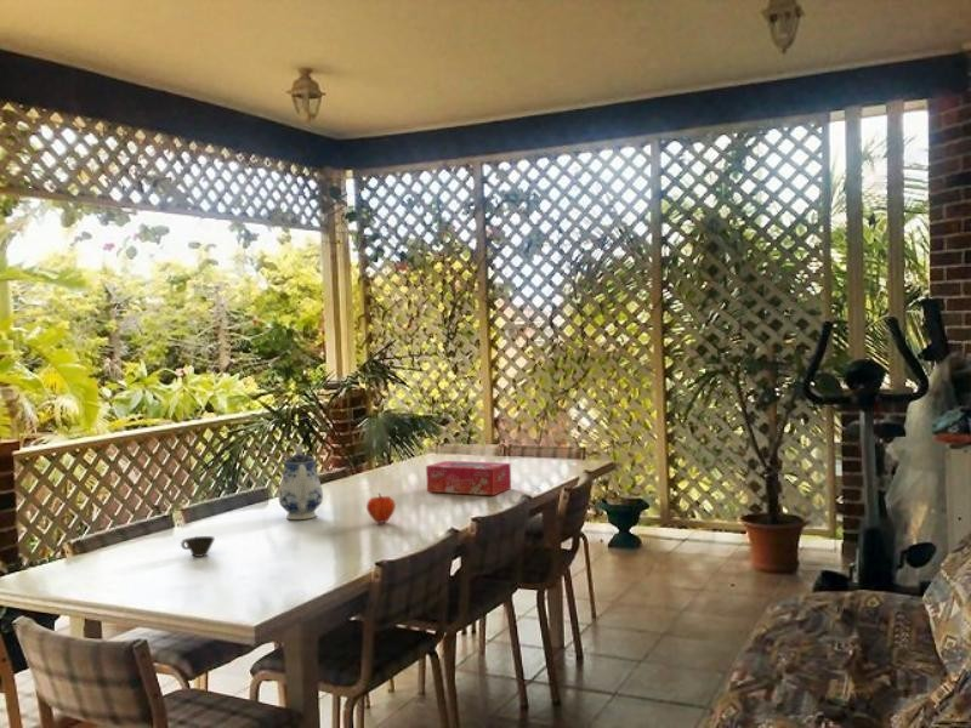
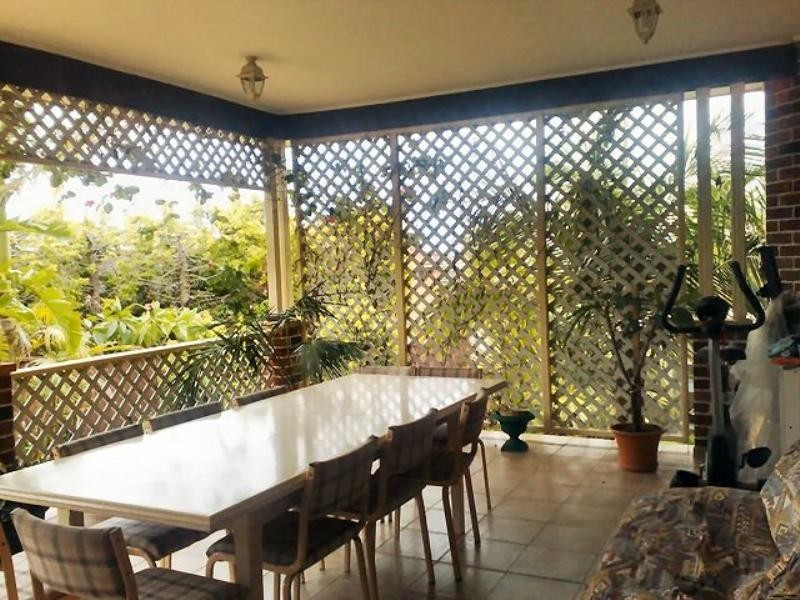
- cup (198, 546)
- fruit (381, 507)
- tissue box (469, 477)
- teapot (300, 480)
